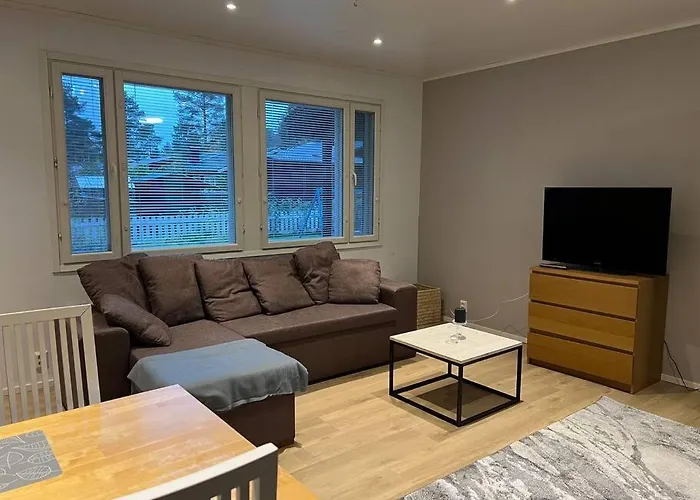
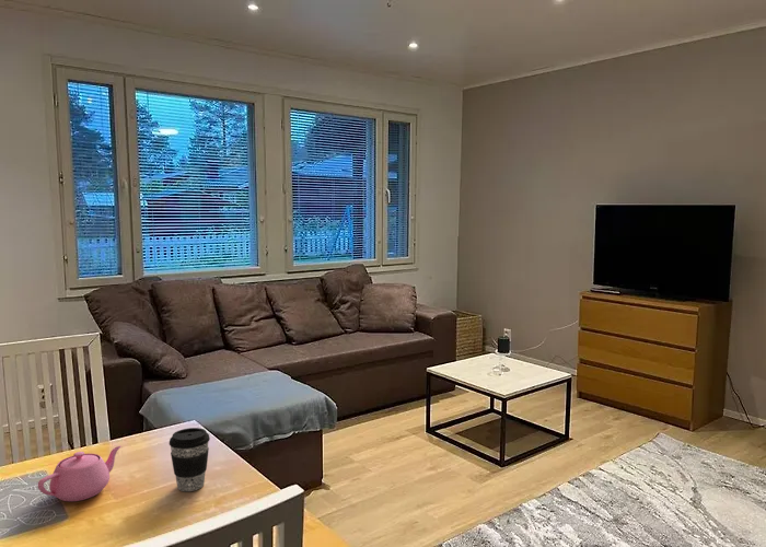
+ coffee cup (189, 459)
+ teapot (82, 472)
